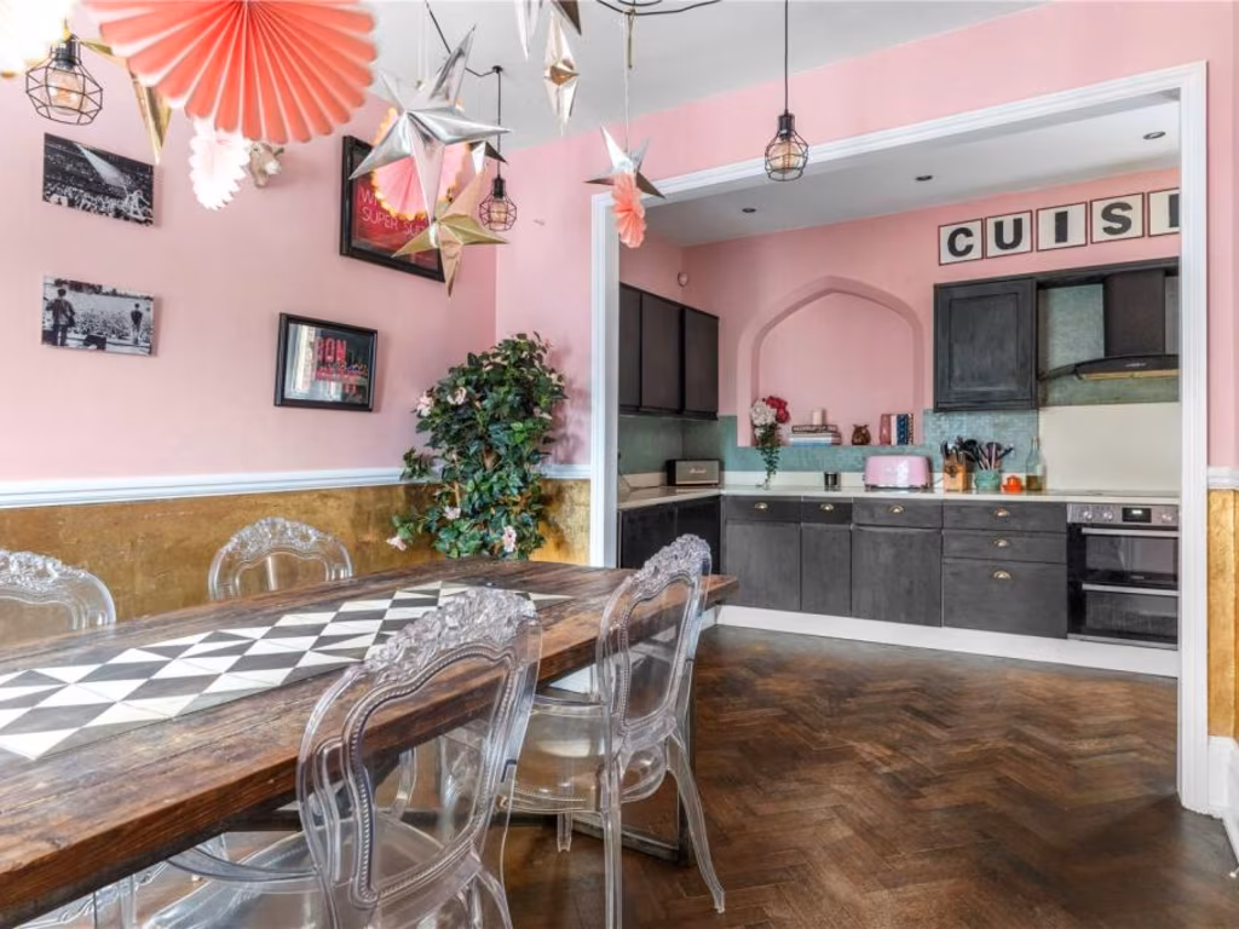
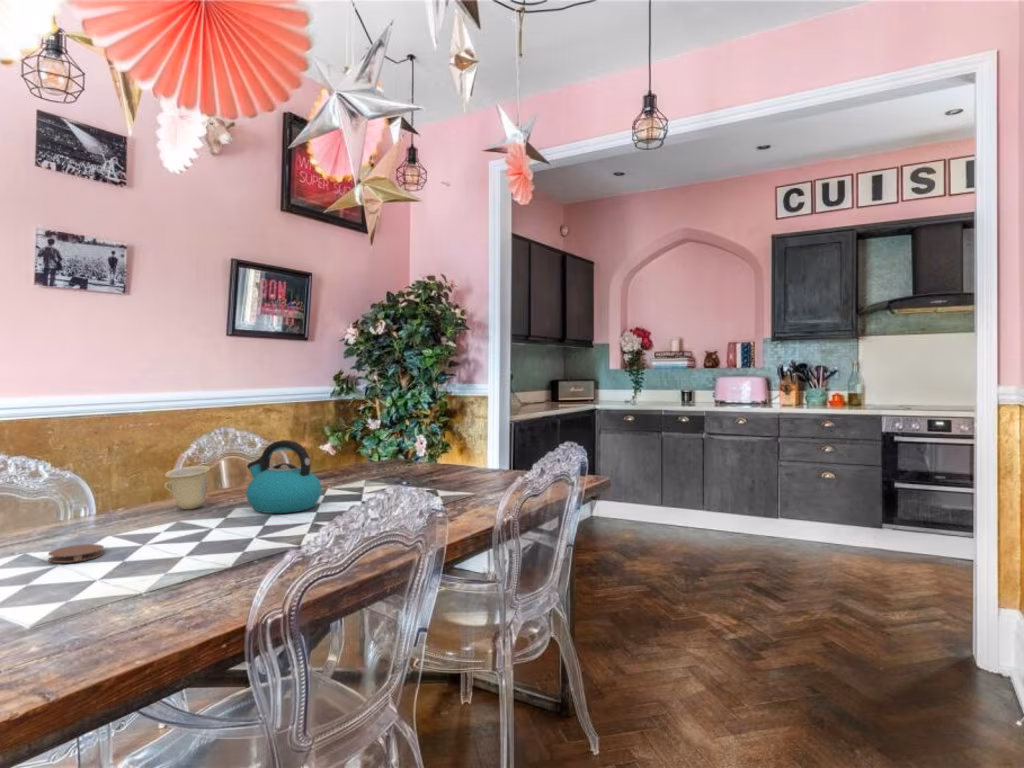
+ coaster (76, 553)
+ kettle (280, 473)
+ cup (187, 488)
